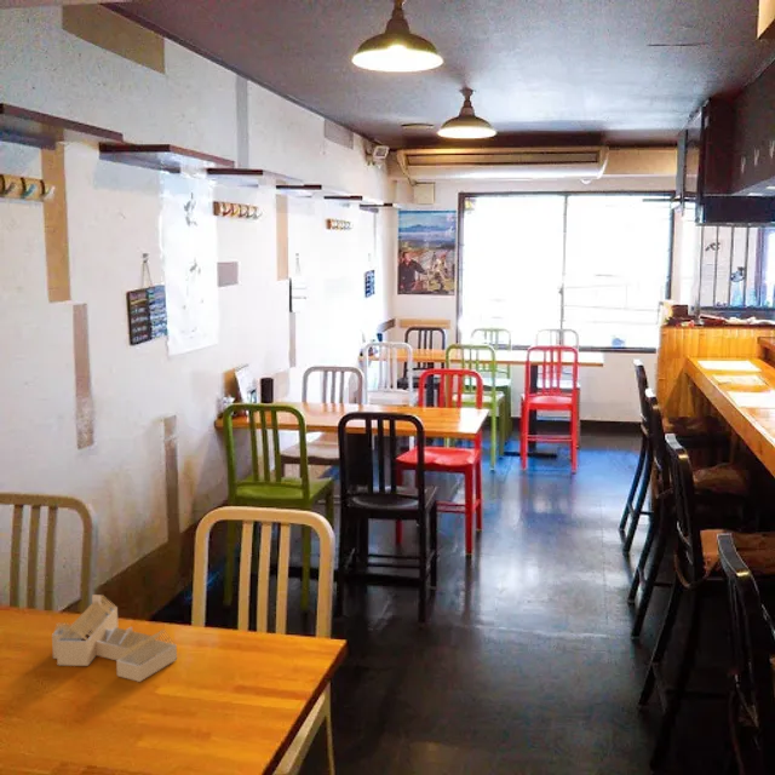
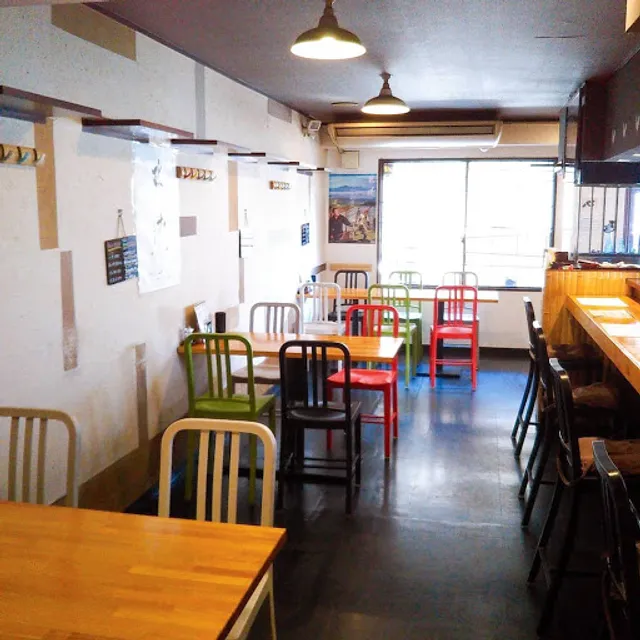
- house frame (117, 632)
